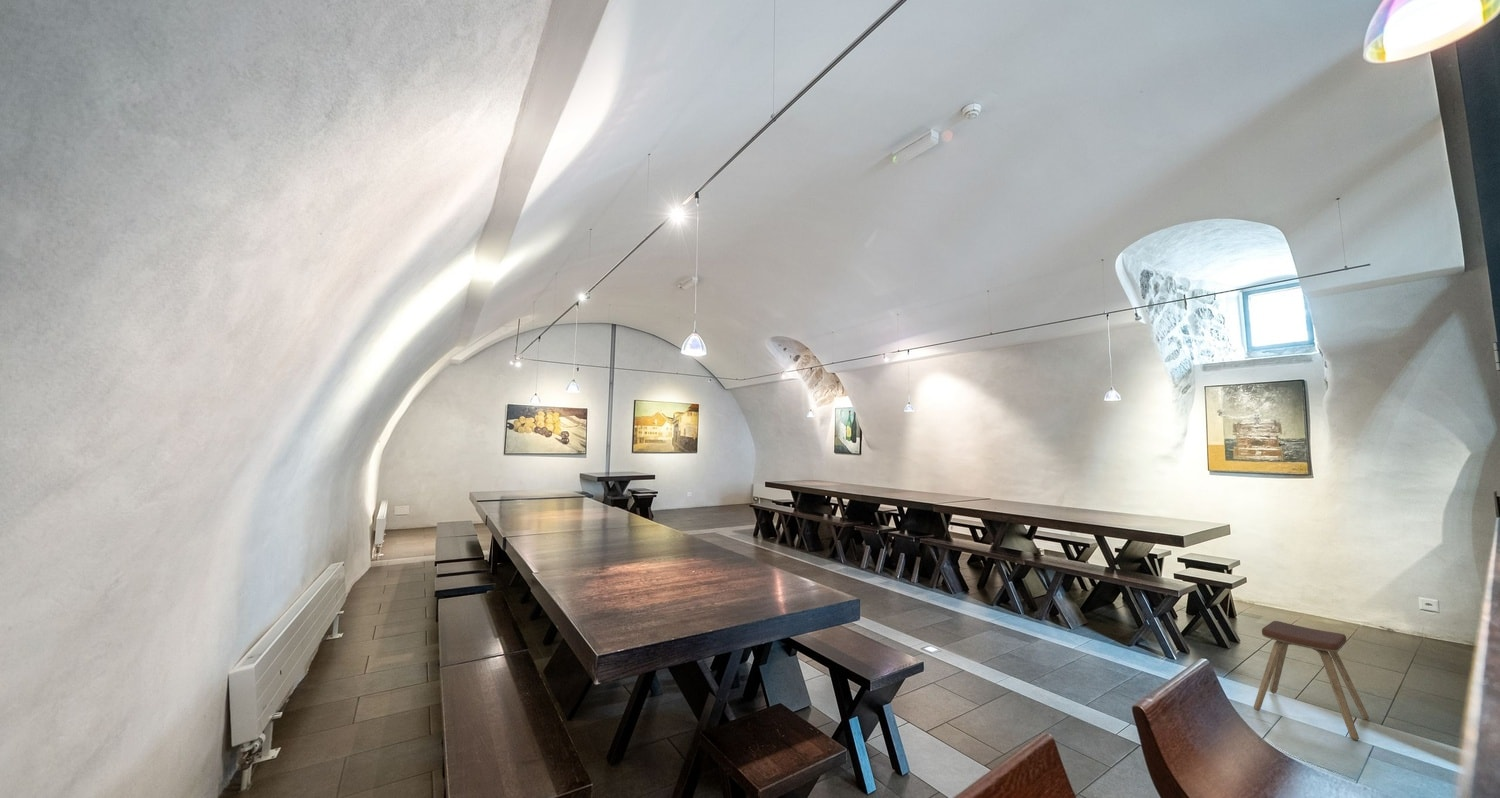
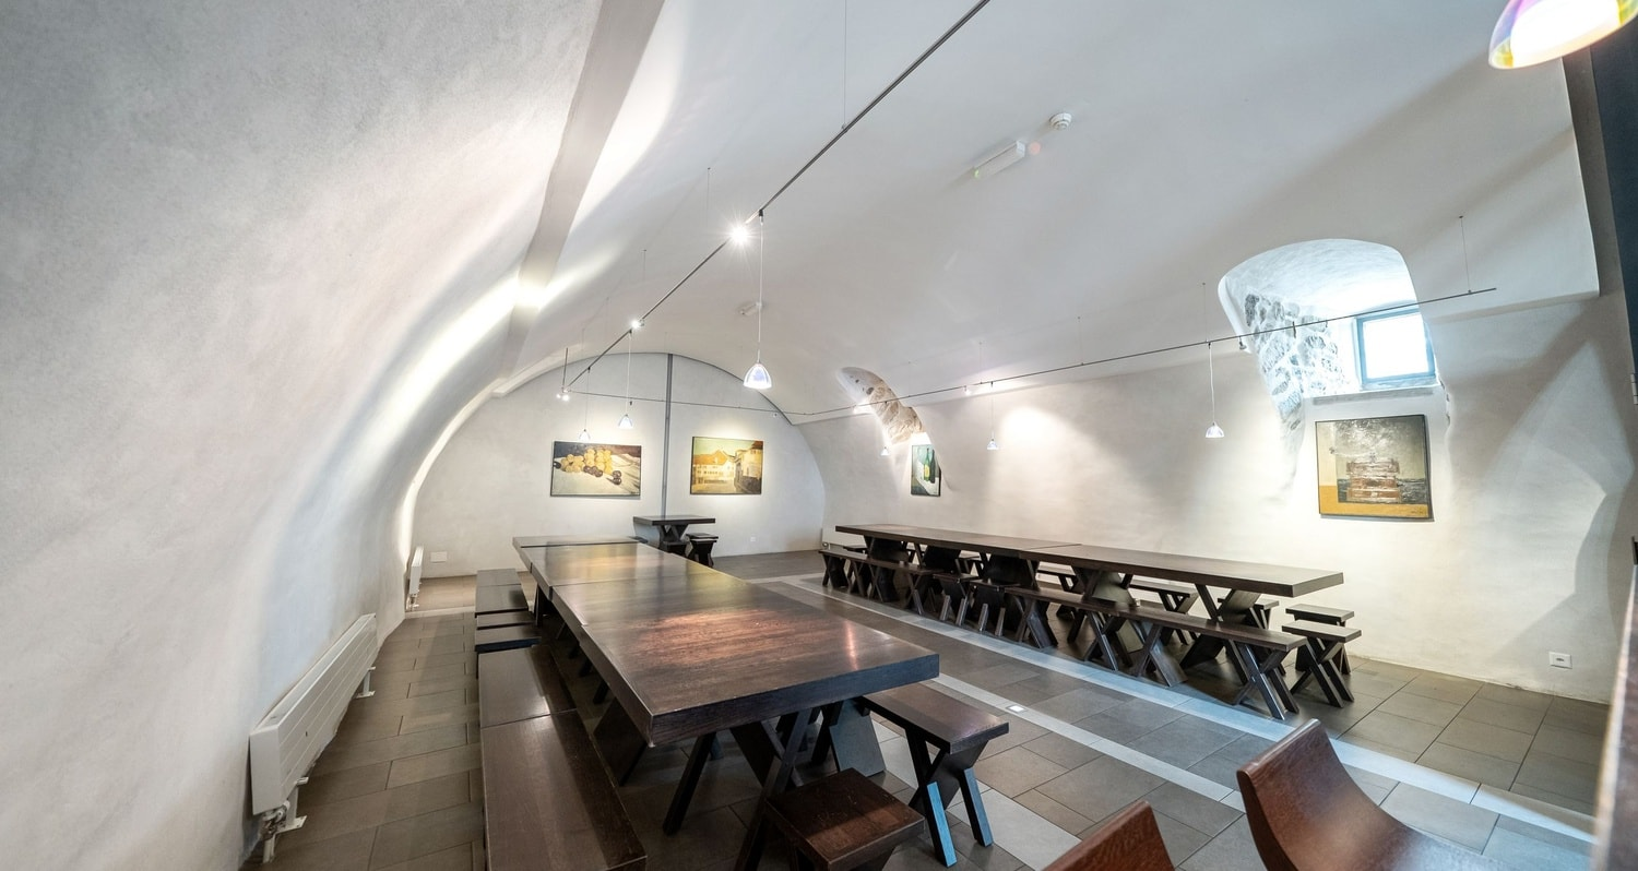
- music stool (1324, 666)
